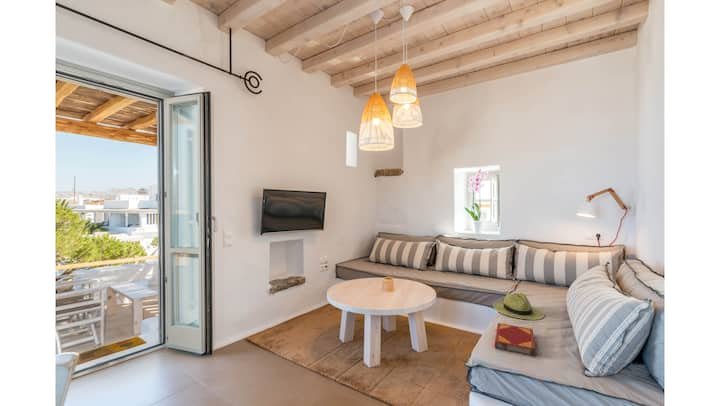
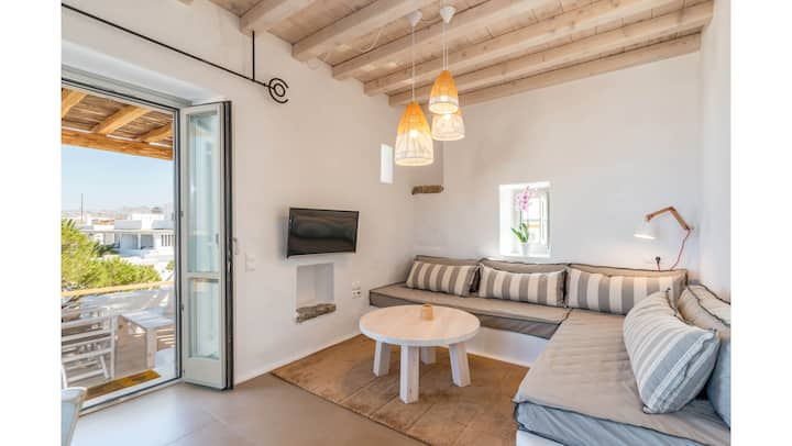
- hardback book (514, 338)
- straw hat (517, 302)
